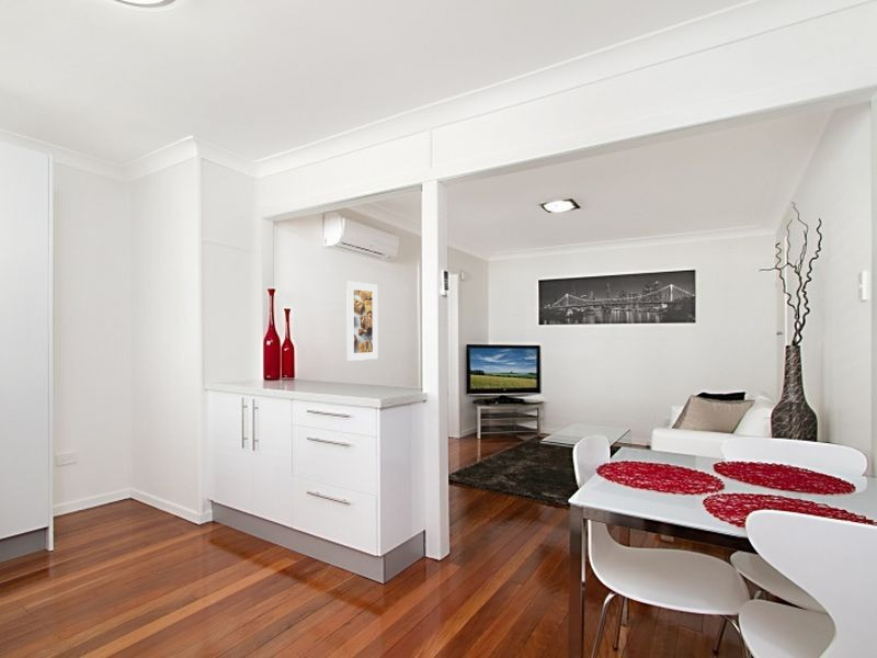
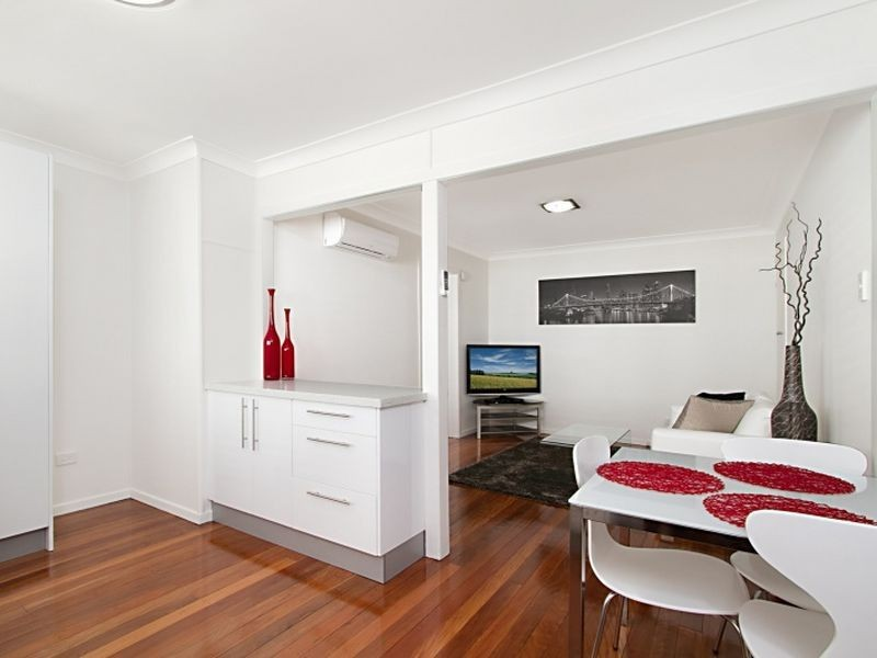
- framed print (362, 321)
